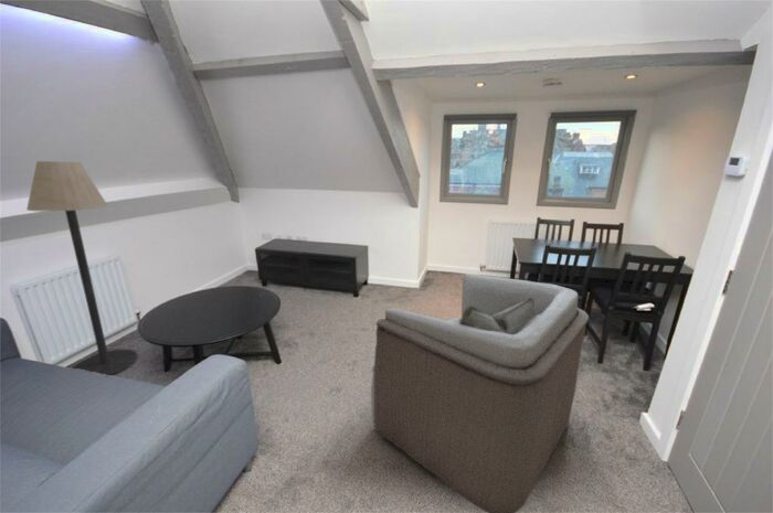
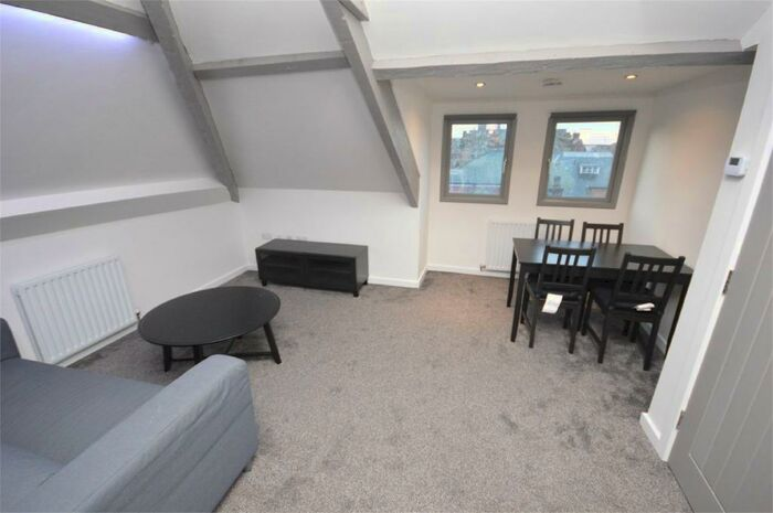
- floor lamp (84, 271)
- armchair (478, 355)
